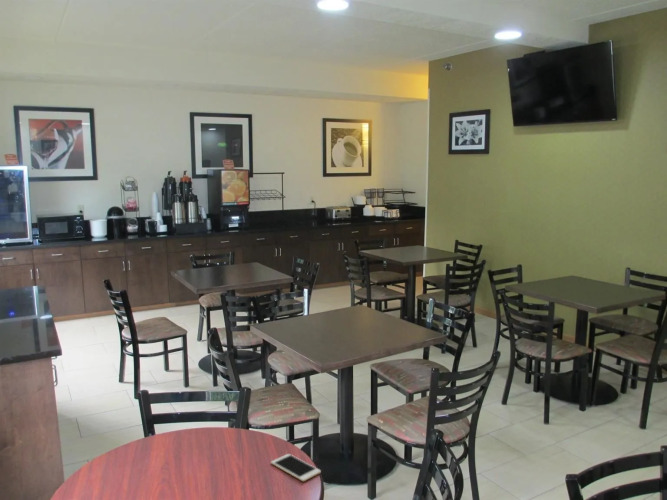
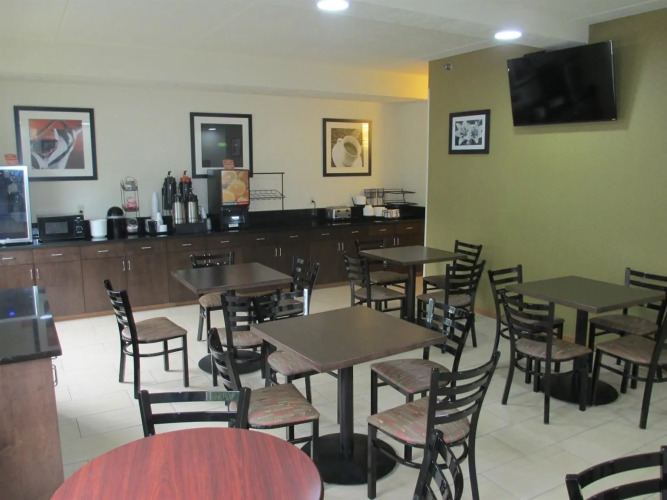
- cell phone (295, 466)
